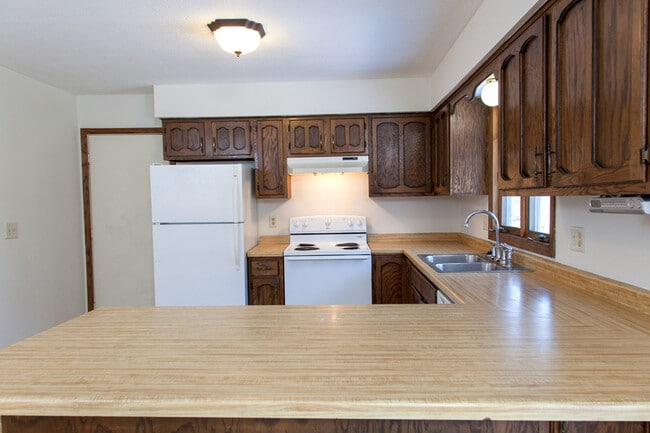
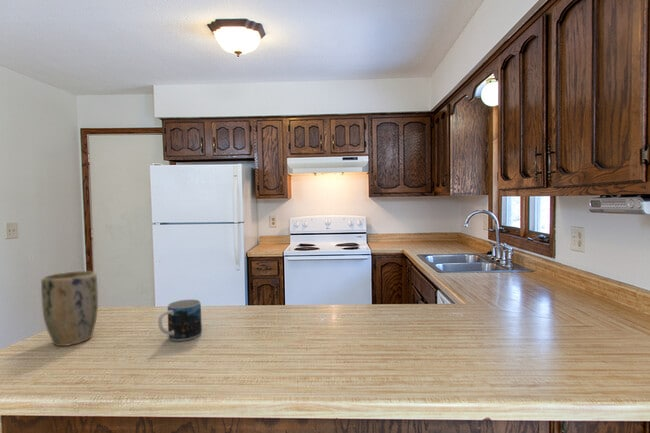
+ plant pot (71, 307)
+ mug (178, 321)
